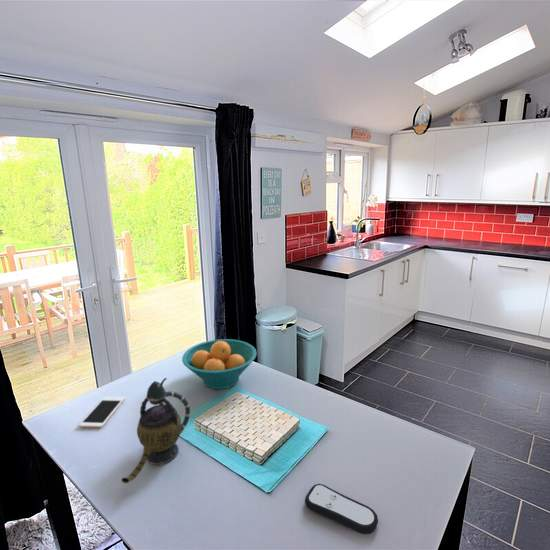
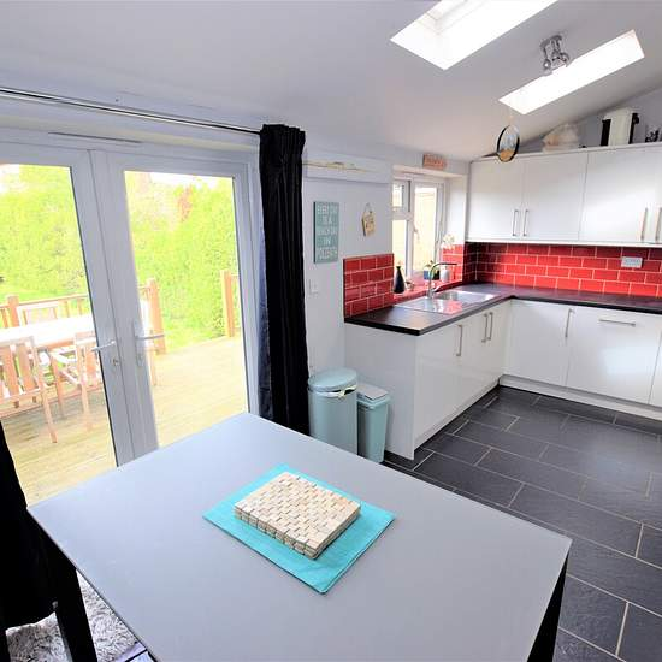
- cell phone (103, 411)
- teapot (151, 426)
- remote control (340, 507)
- fruit bowl (220, 361)
